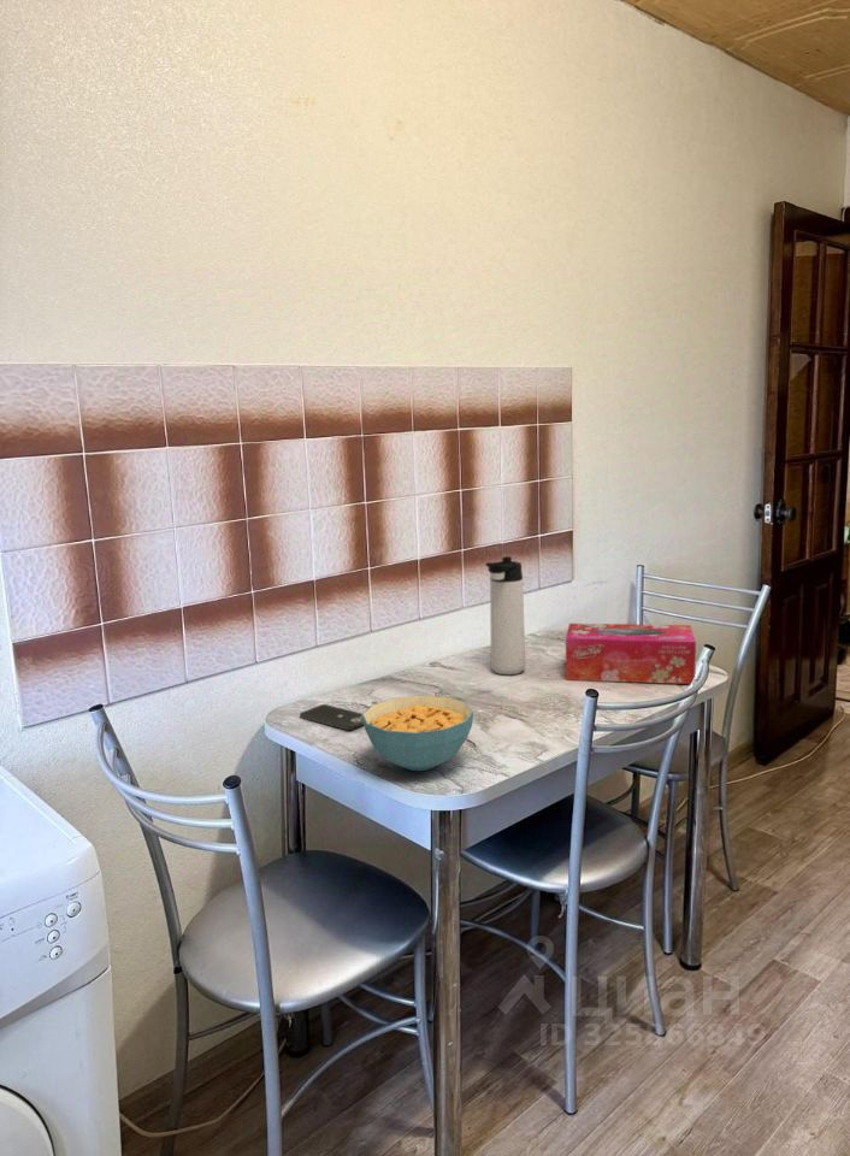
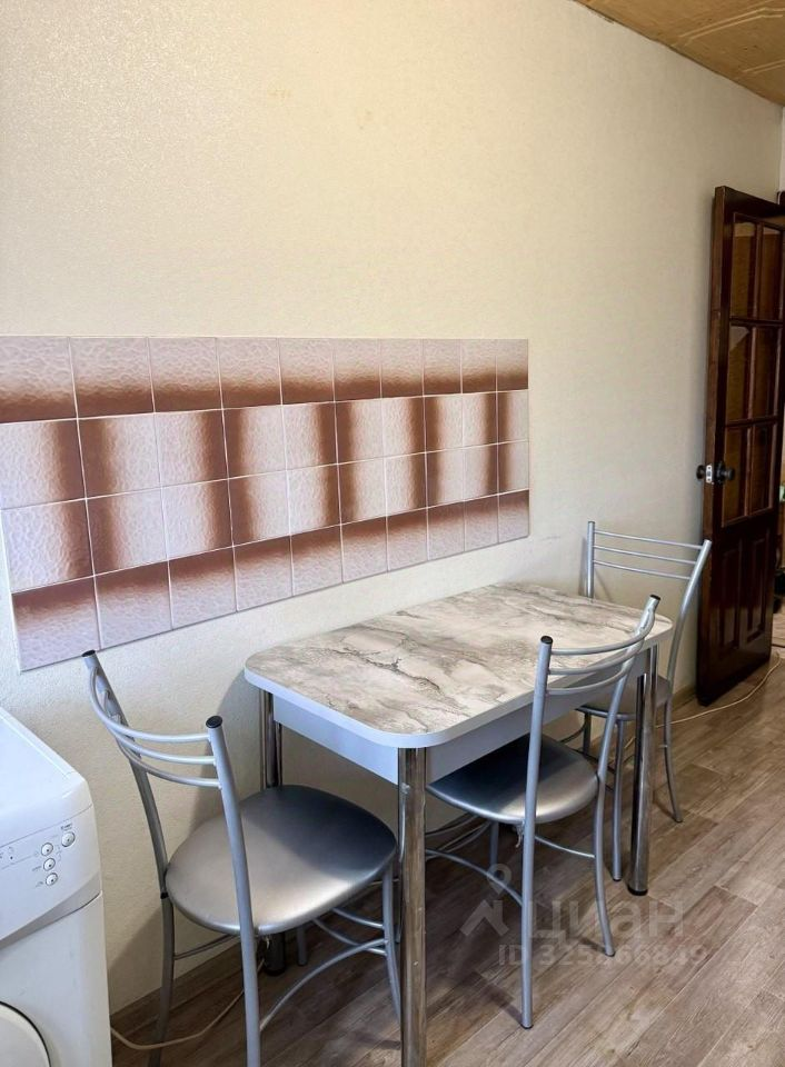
- smartphone (336, 716)
- thermos bottle (503, 615)
- tissue box (628, 651)
- cereal bowl (418, 738)
